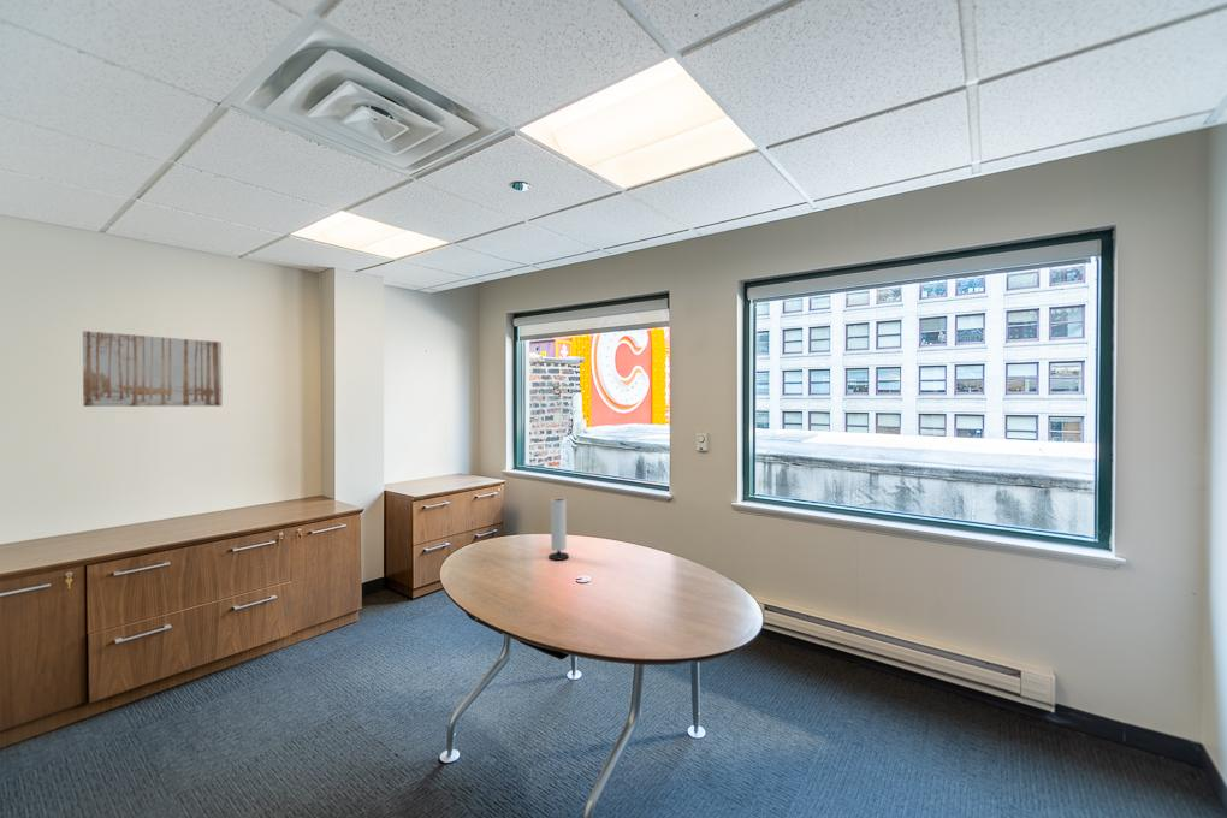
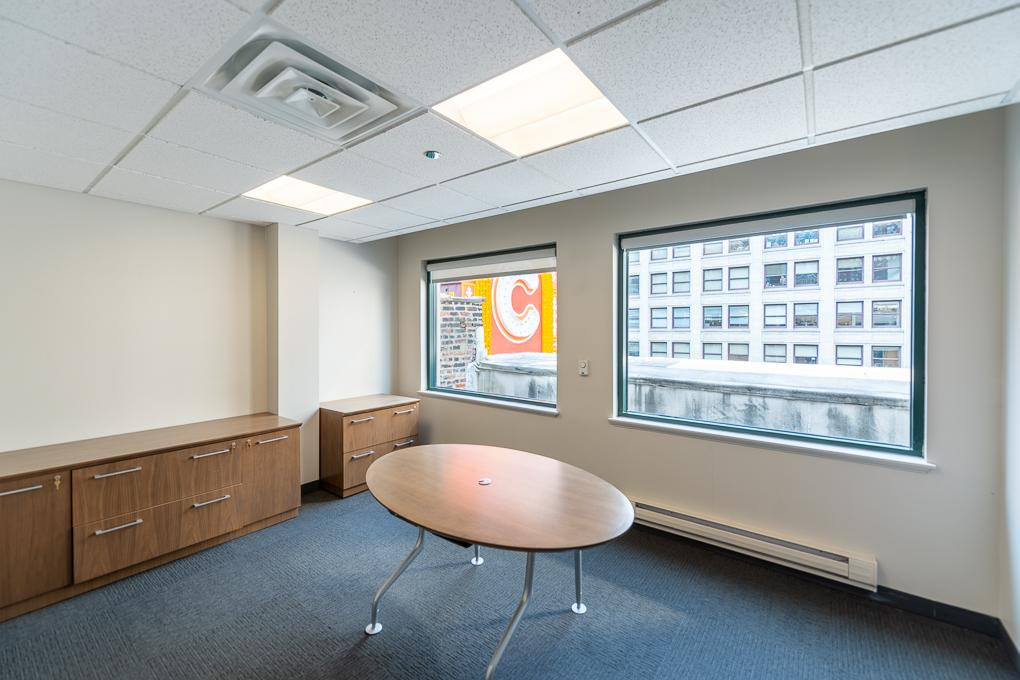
- wall art (158, 372)
- speaker (558, 528)
